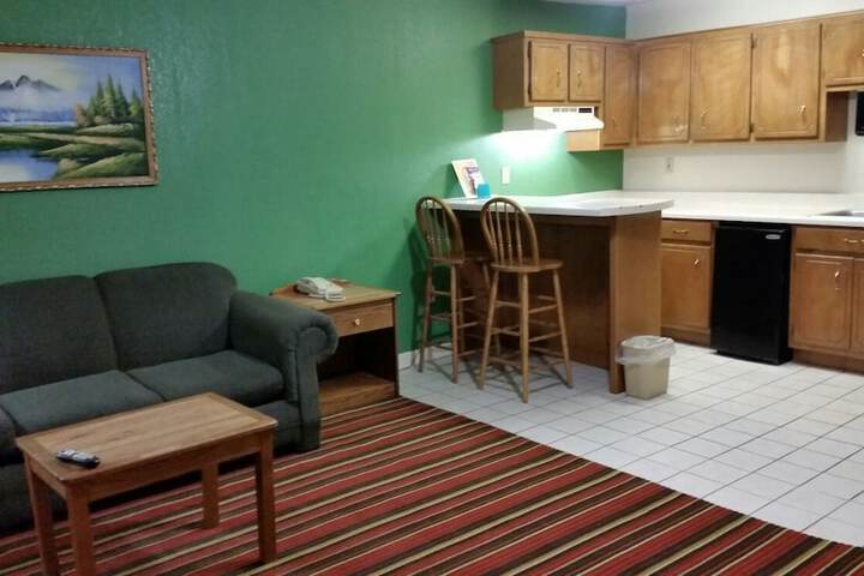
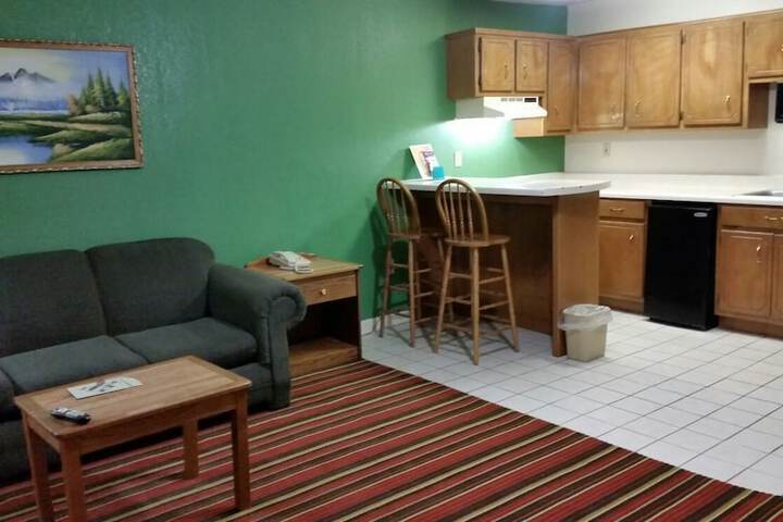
+ architectural model (104, 384)
